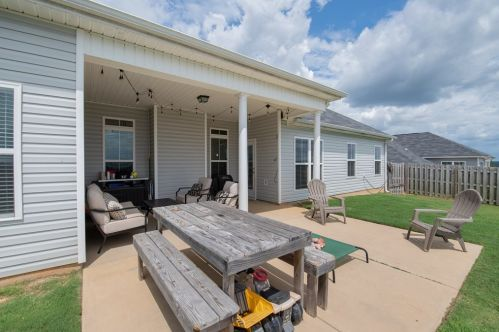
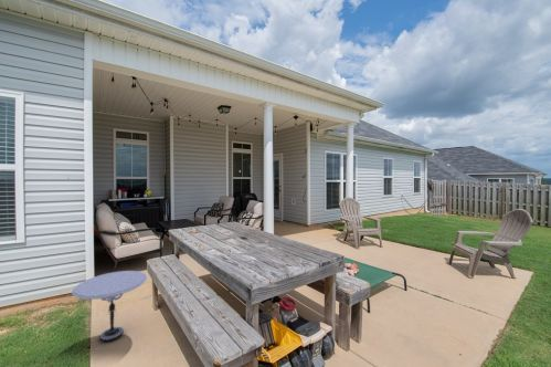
+ side table (112, 308)
